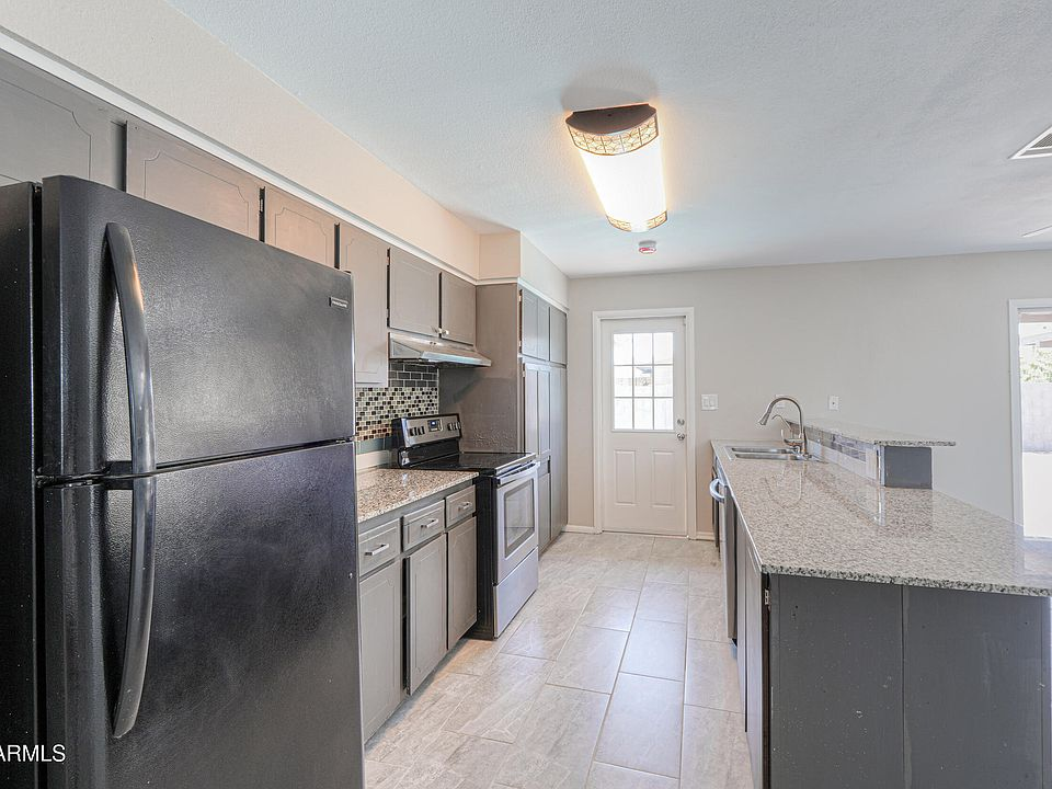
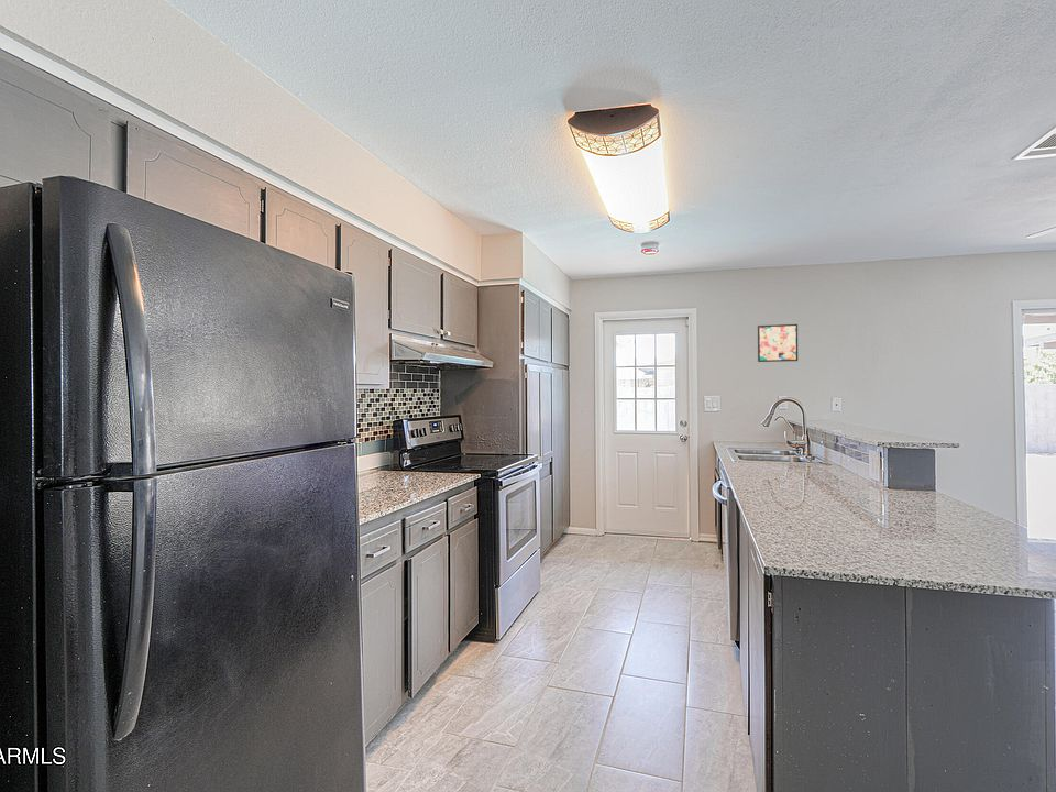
+ wall art (777, 343)
